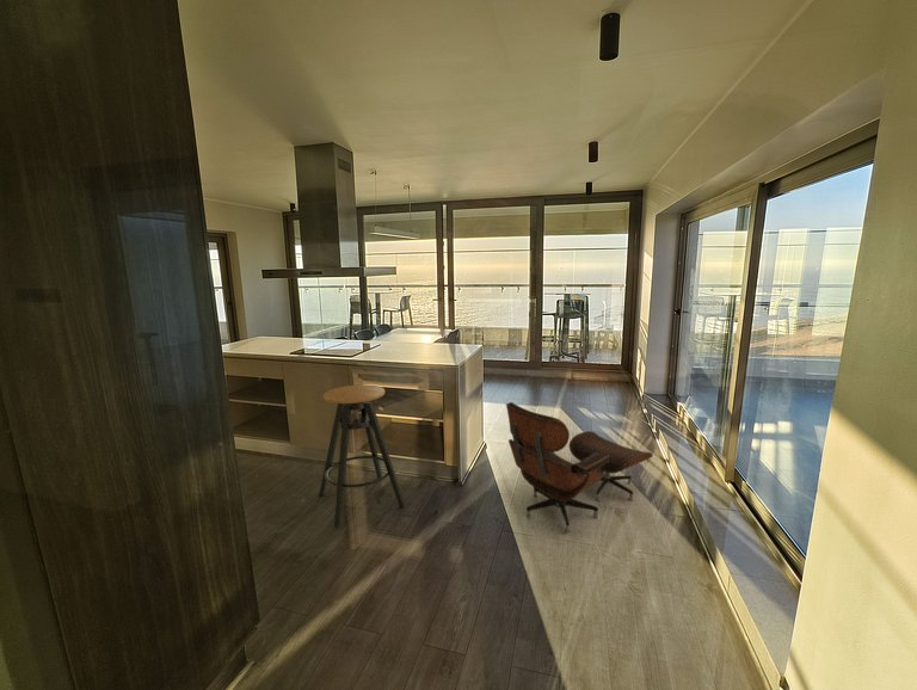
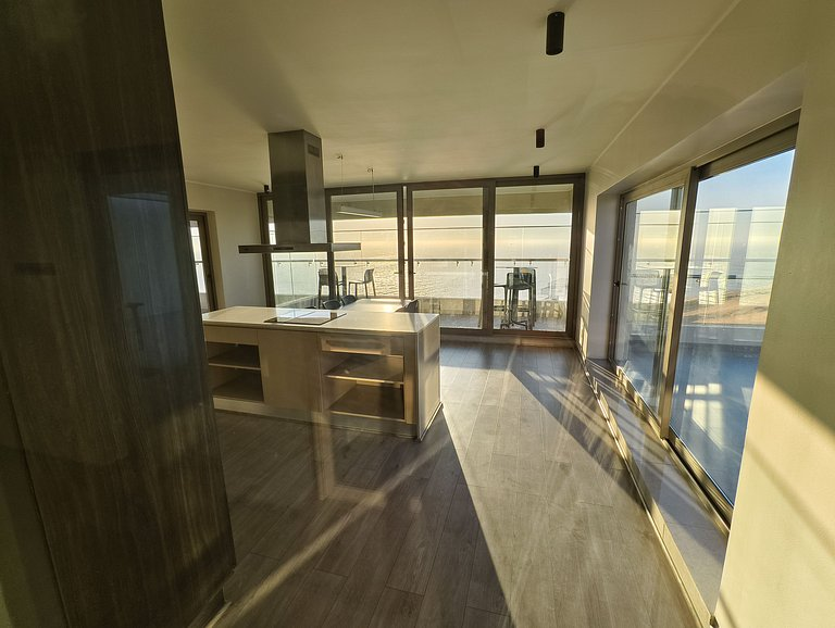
- lounge chair (580, 449)
- bar stool (357, 442)
